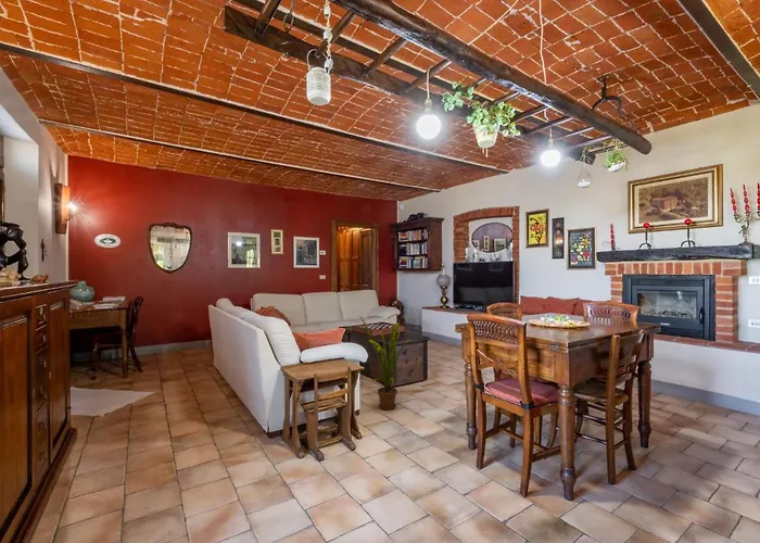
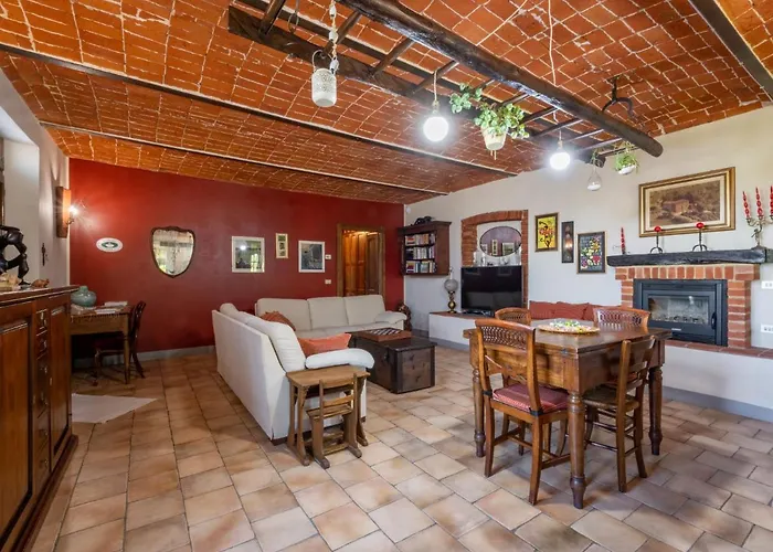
- house plant (392, 361)
